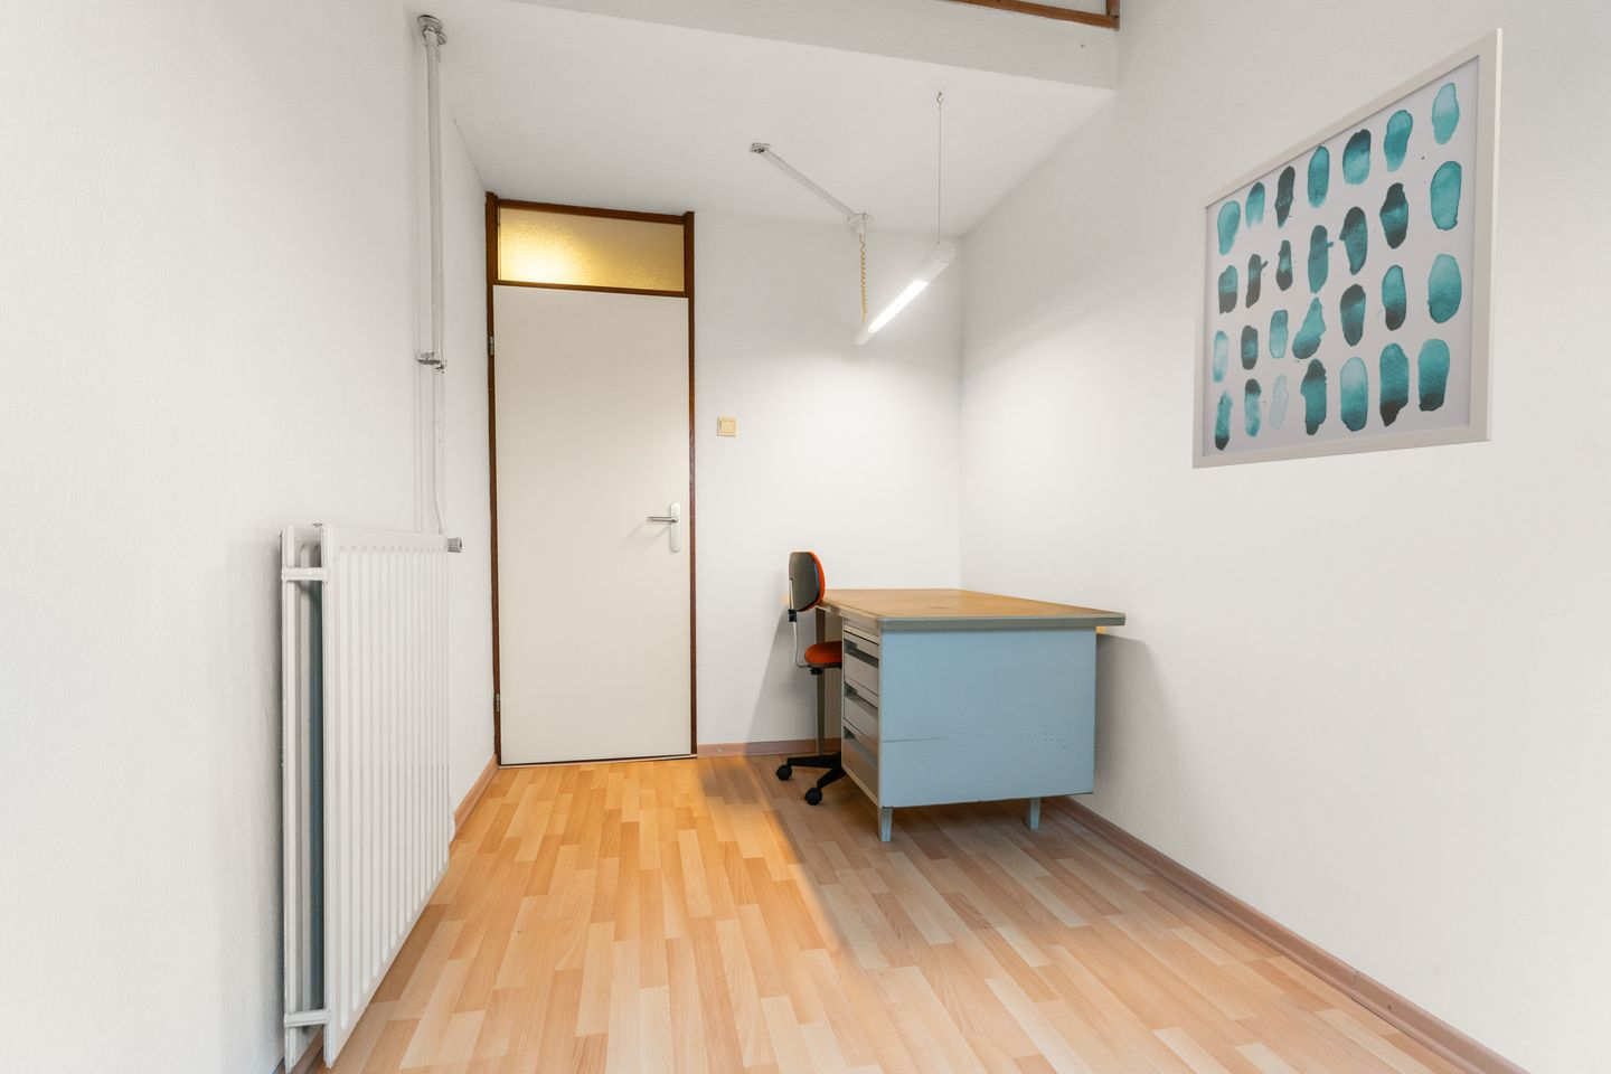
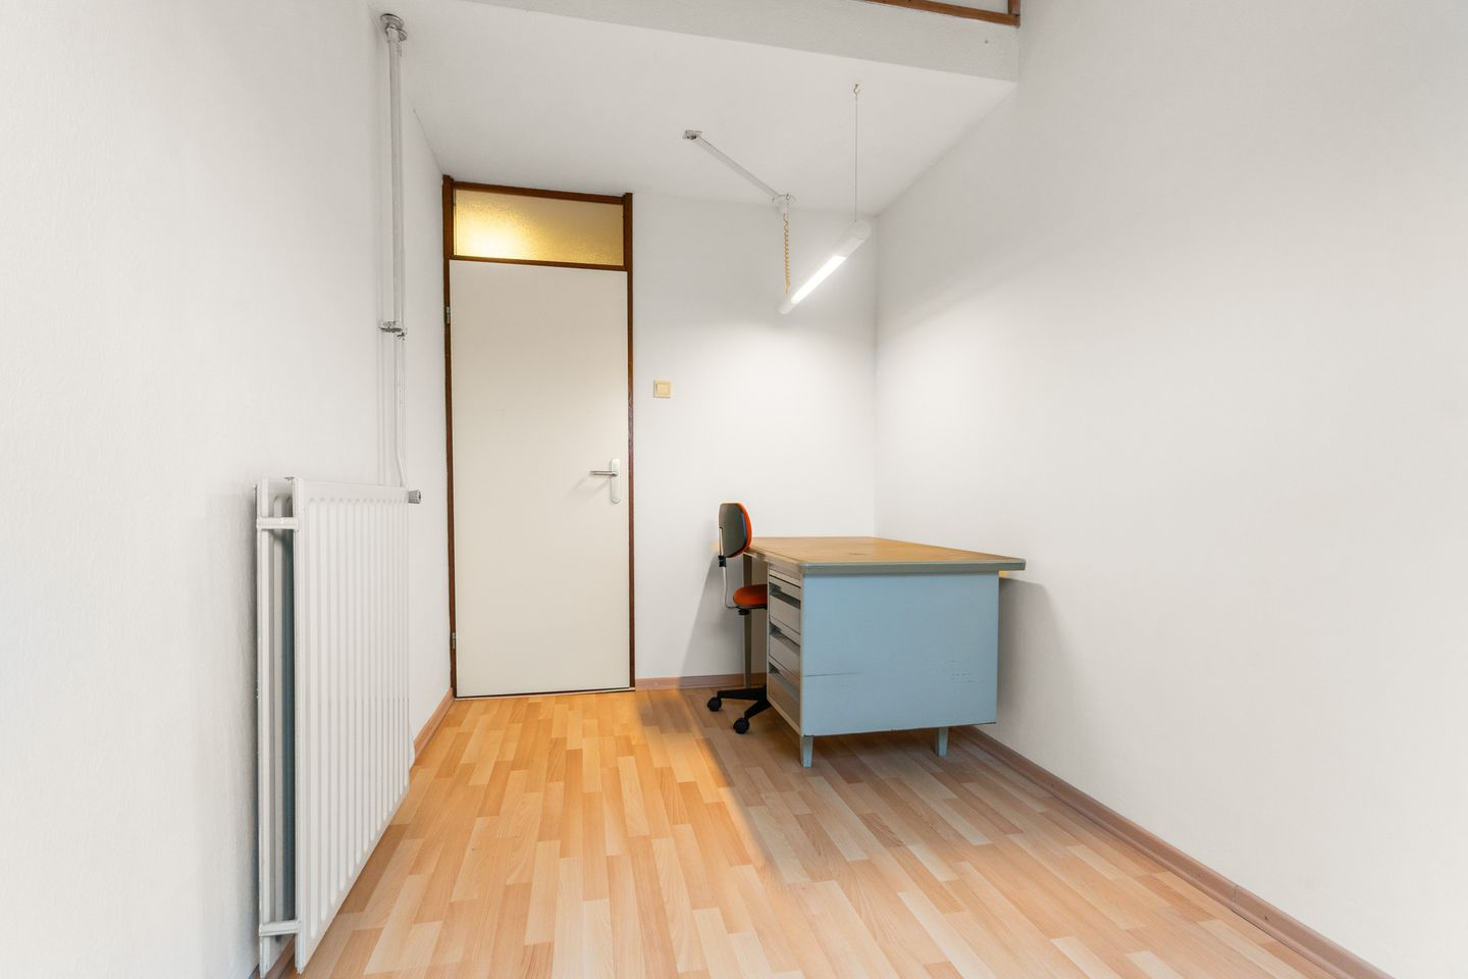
- wall art (1314, 295)
